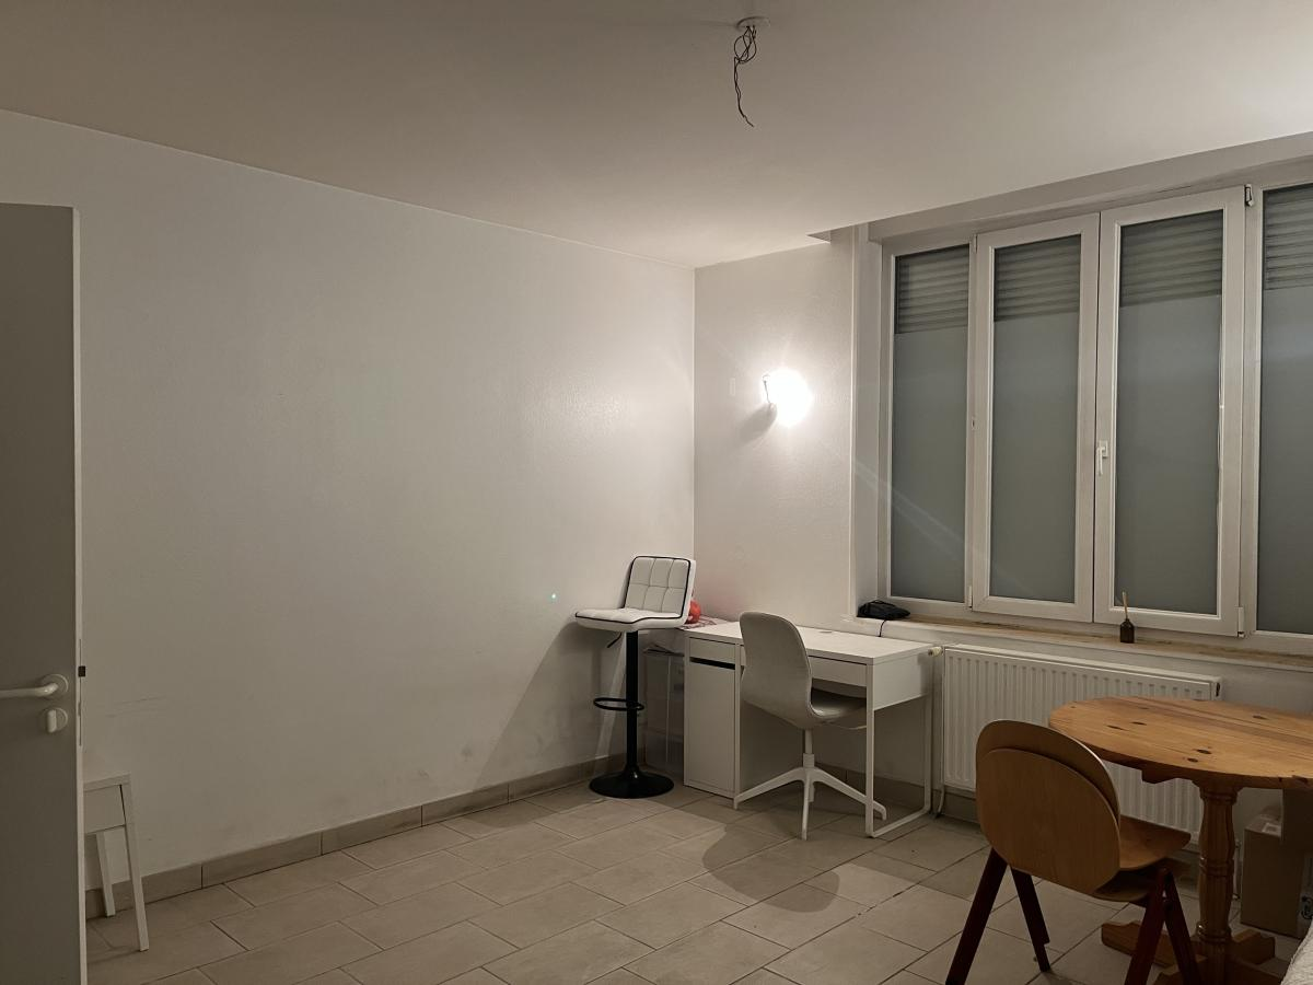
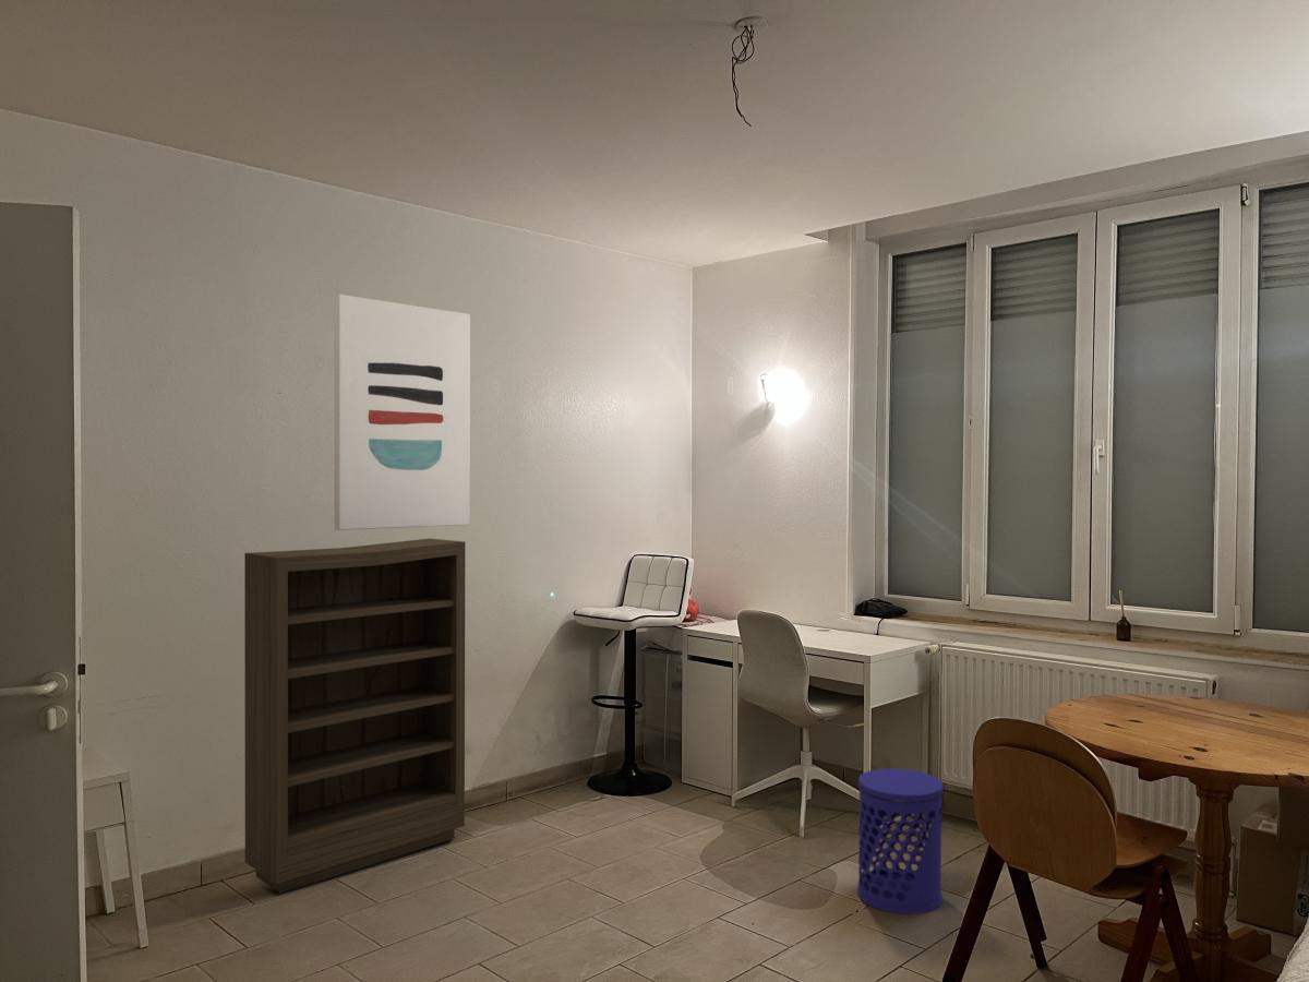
+ bookshelf (360, 700)
+ waste bin (899, 839)
+ wall art (406, 416)
